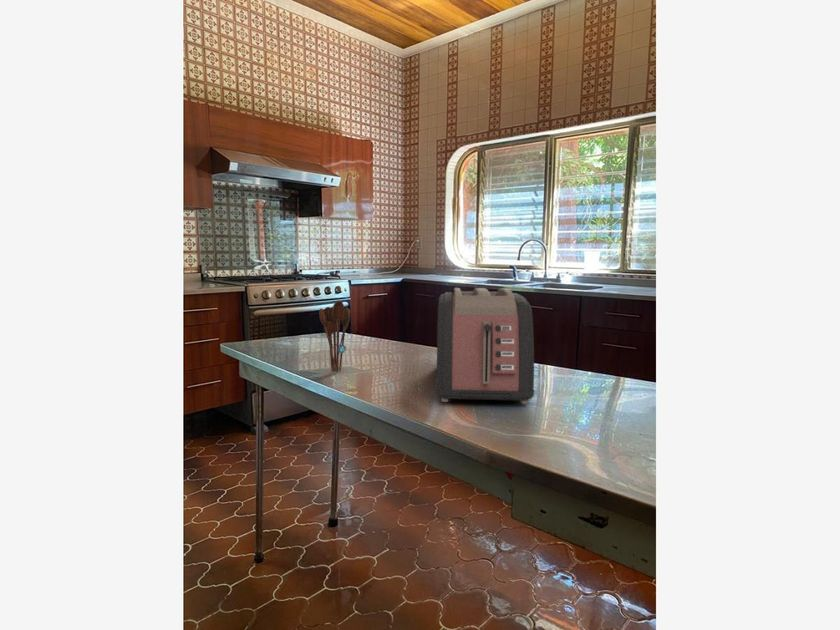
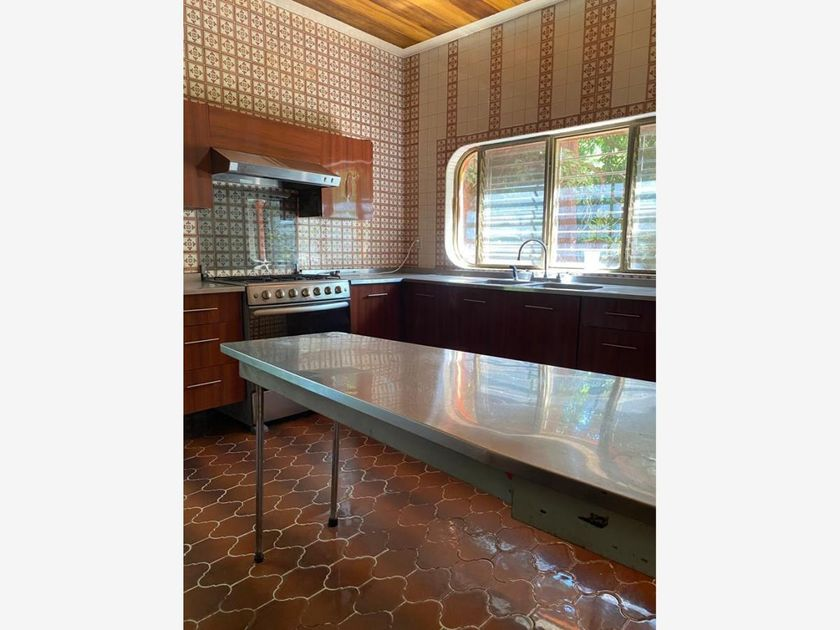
- toaster (480, 336)
- utensil holder (335, 336)
